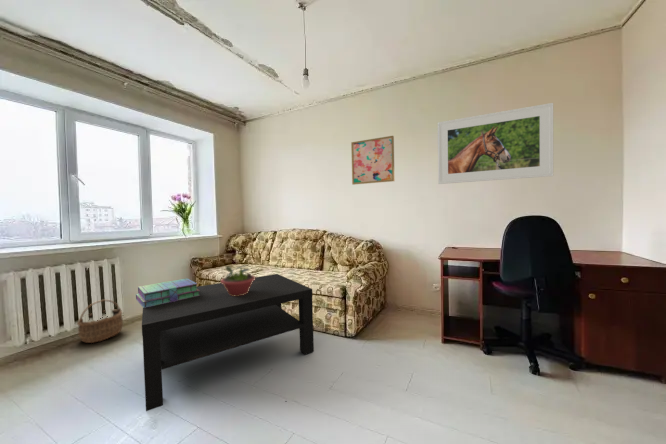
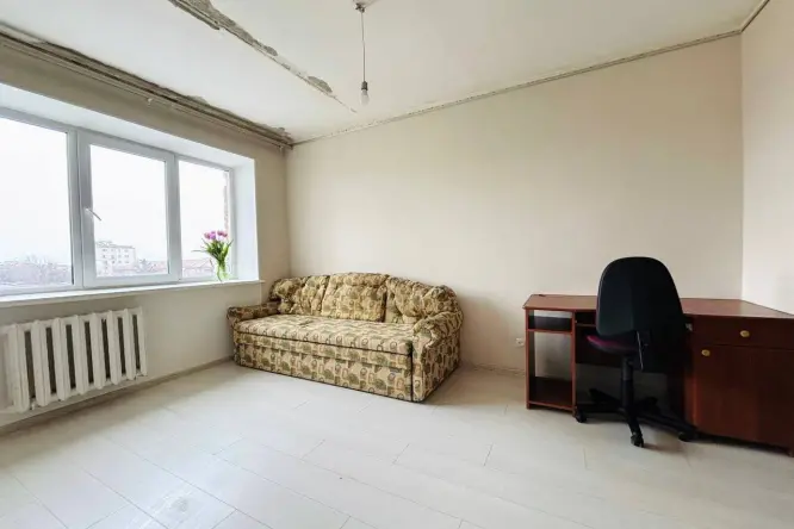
- coffee table (230, 323)
- stack of books (168, 290)
- wicker basket (100, 320)
- wall art (372, 161)
- potted flower (238, 278)
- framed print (490, 147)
